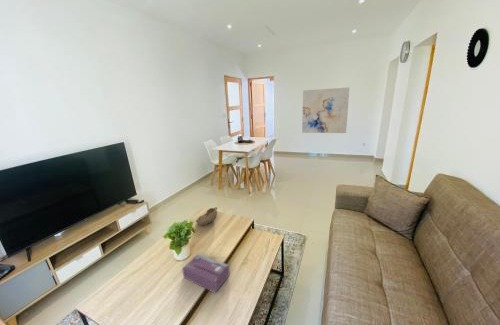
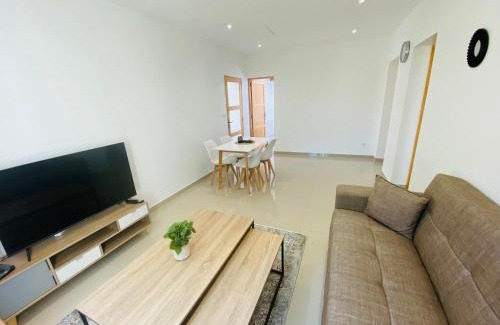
- bowl (206, 216)
- tissue box (206, 271)
- wall art (324, 111)
